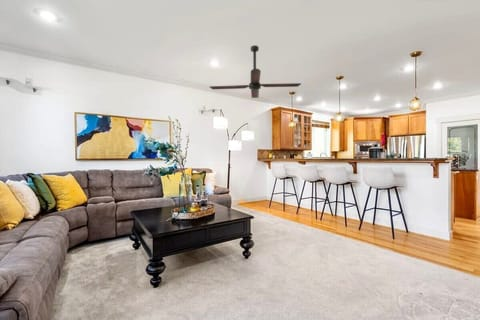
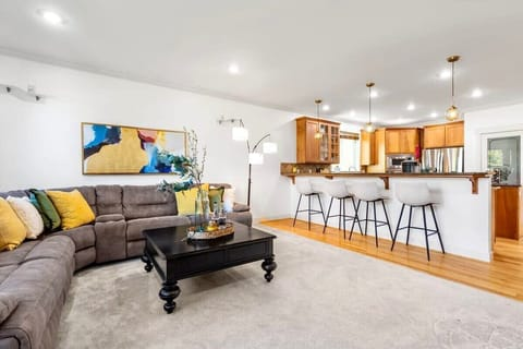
- ceiling fan (254, 68)
